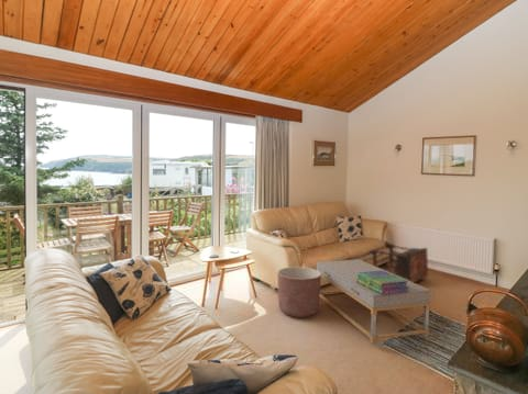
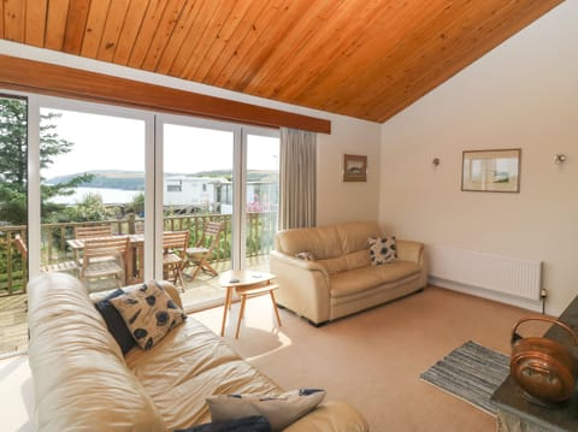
- planter (298, 291)
- side table (397, 260)
- stack of books (381, 281)
- coffee table (363, 294)
